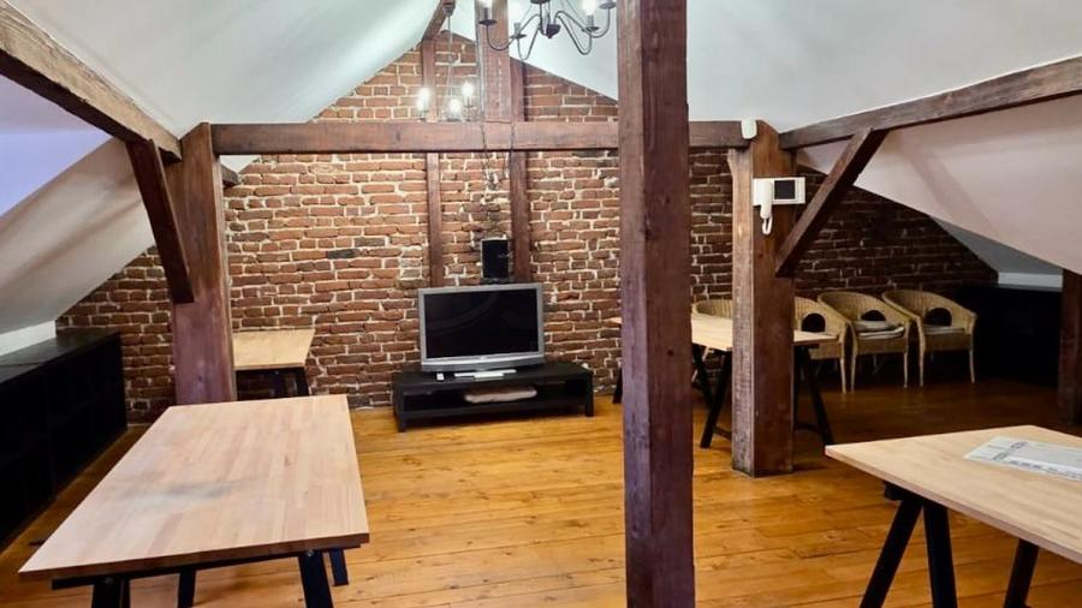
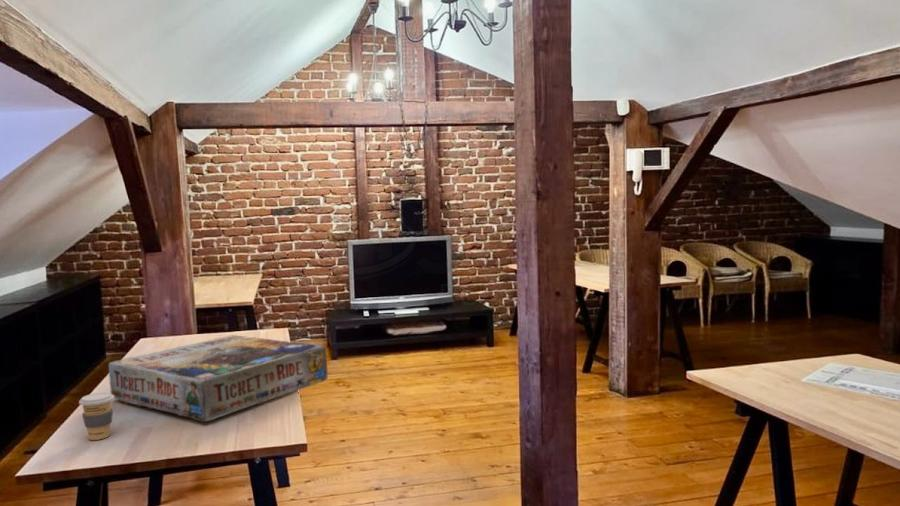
+ board game (222, 371)
+ coffee cup (98, 416)
